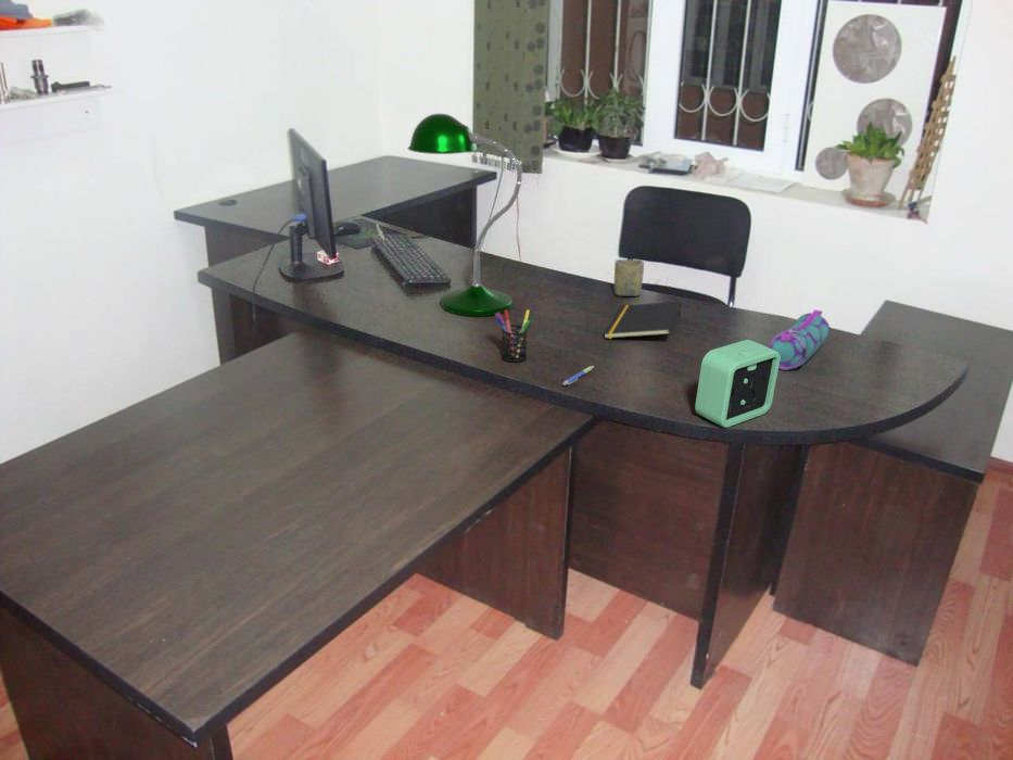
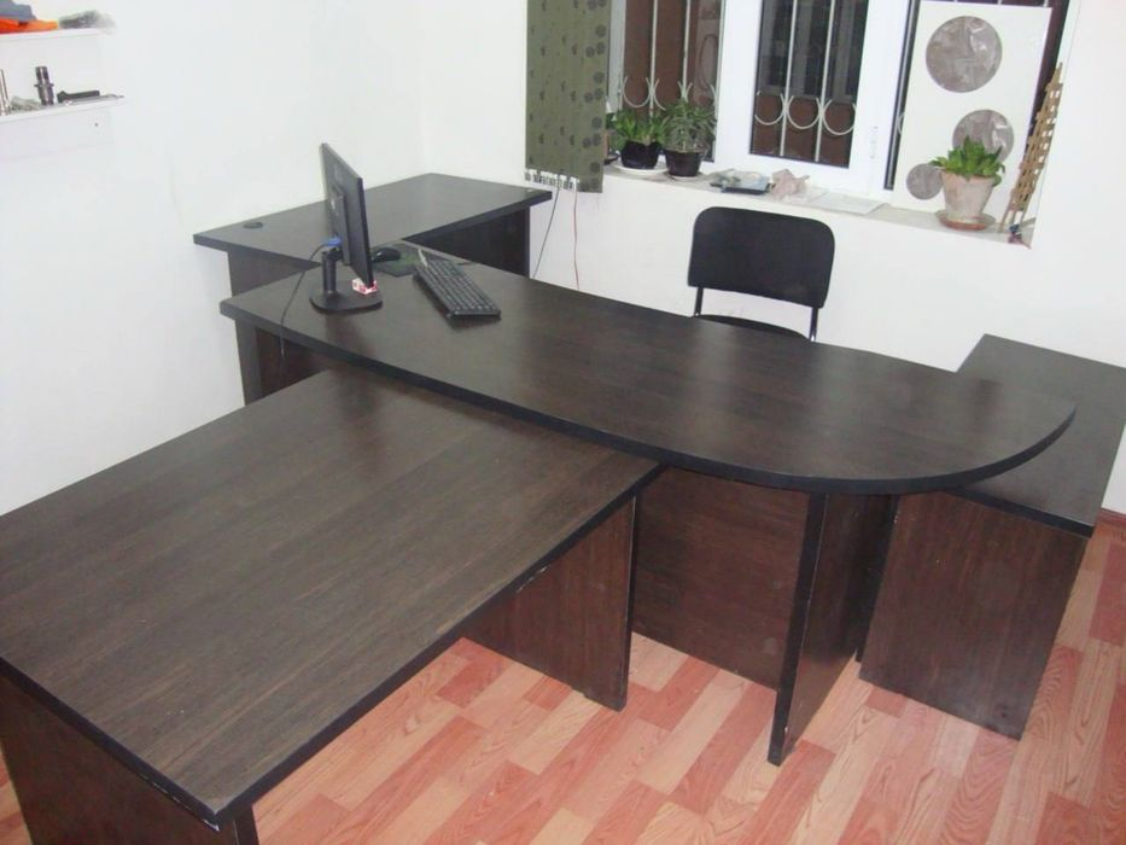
- desk lamp (485, 225)
- pen holder (516, 333)
- pen (579, 375)
- alarm clock (737, 382)
- cup (628, 277)
- pencil case (800, 339)
- notepad (644, 319)
